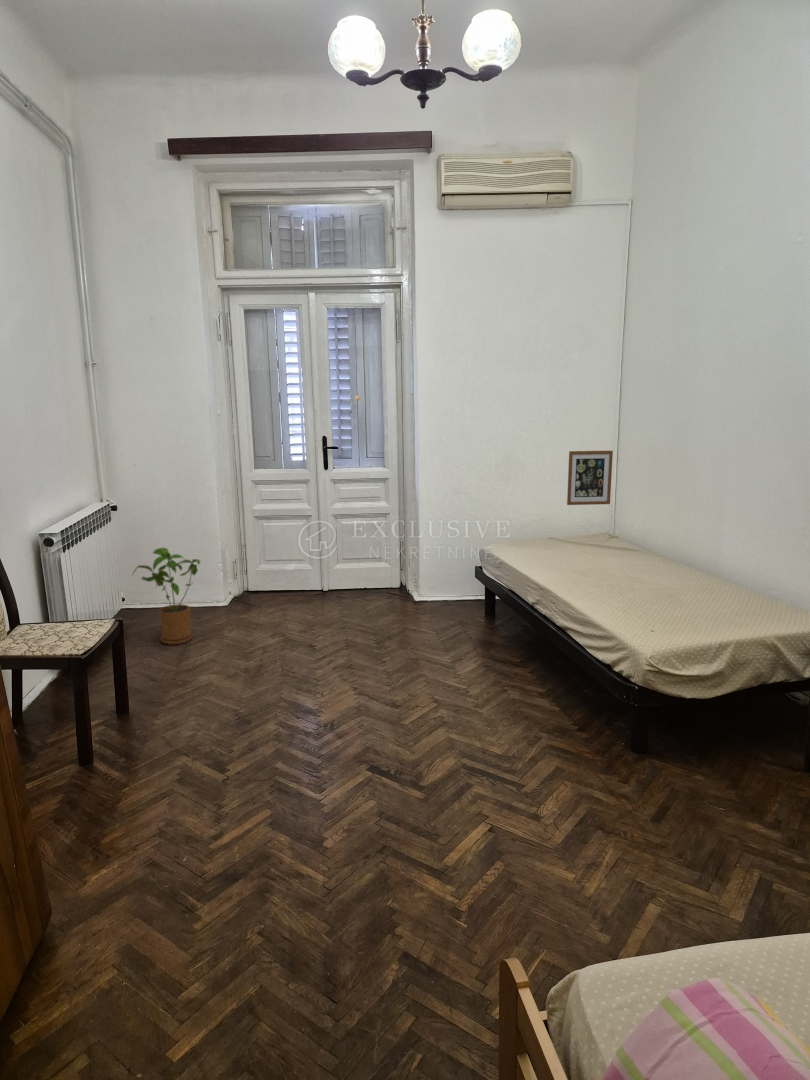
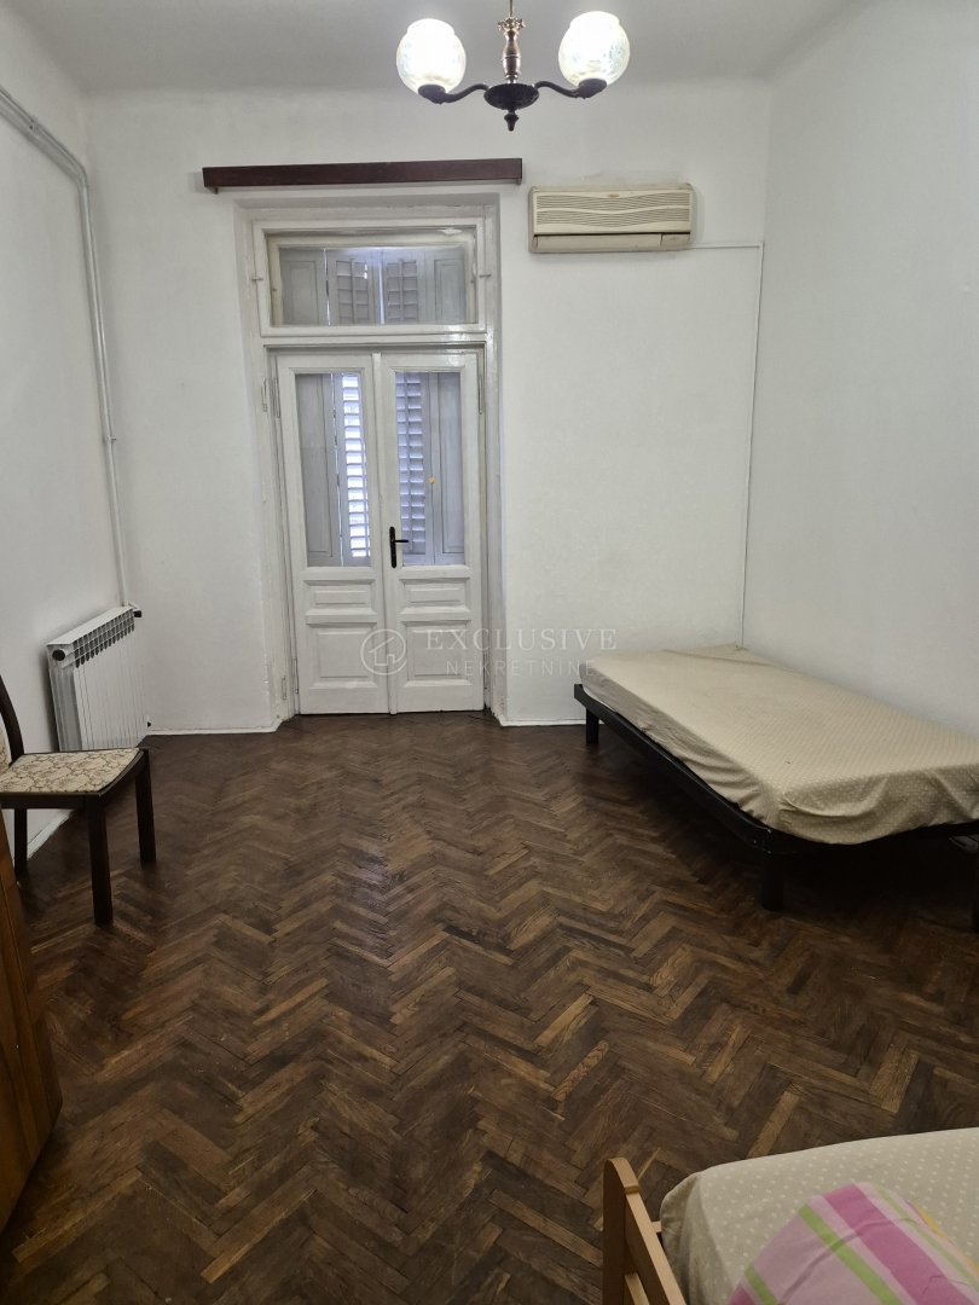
- wall art (589, 477)
- house plant (167, 594)
